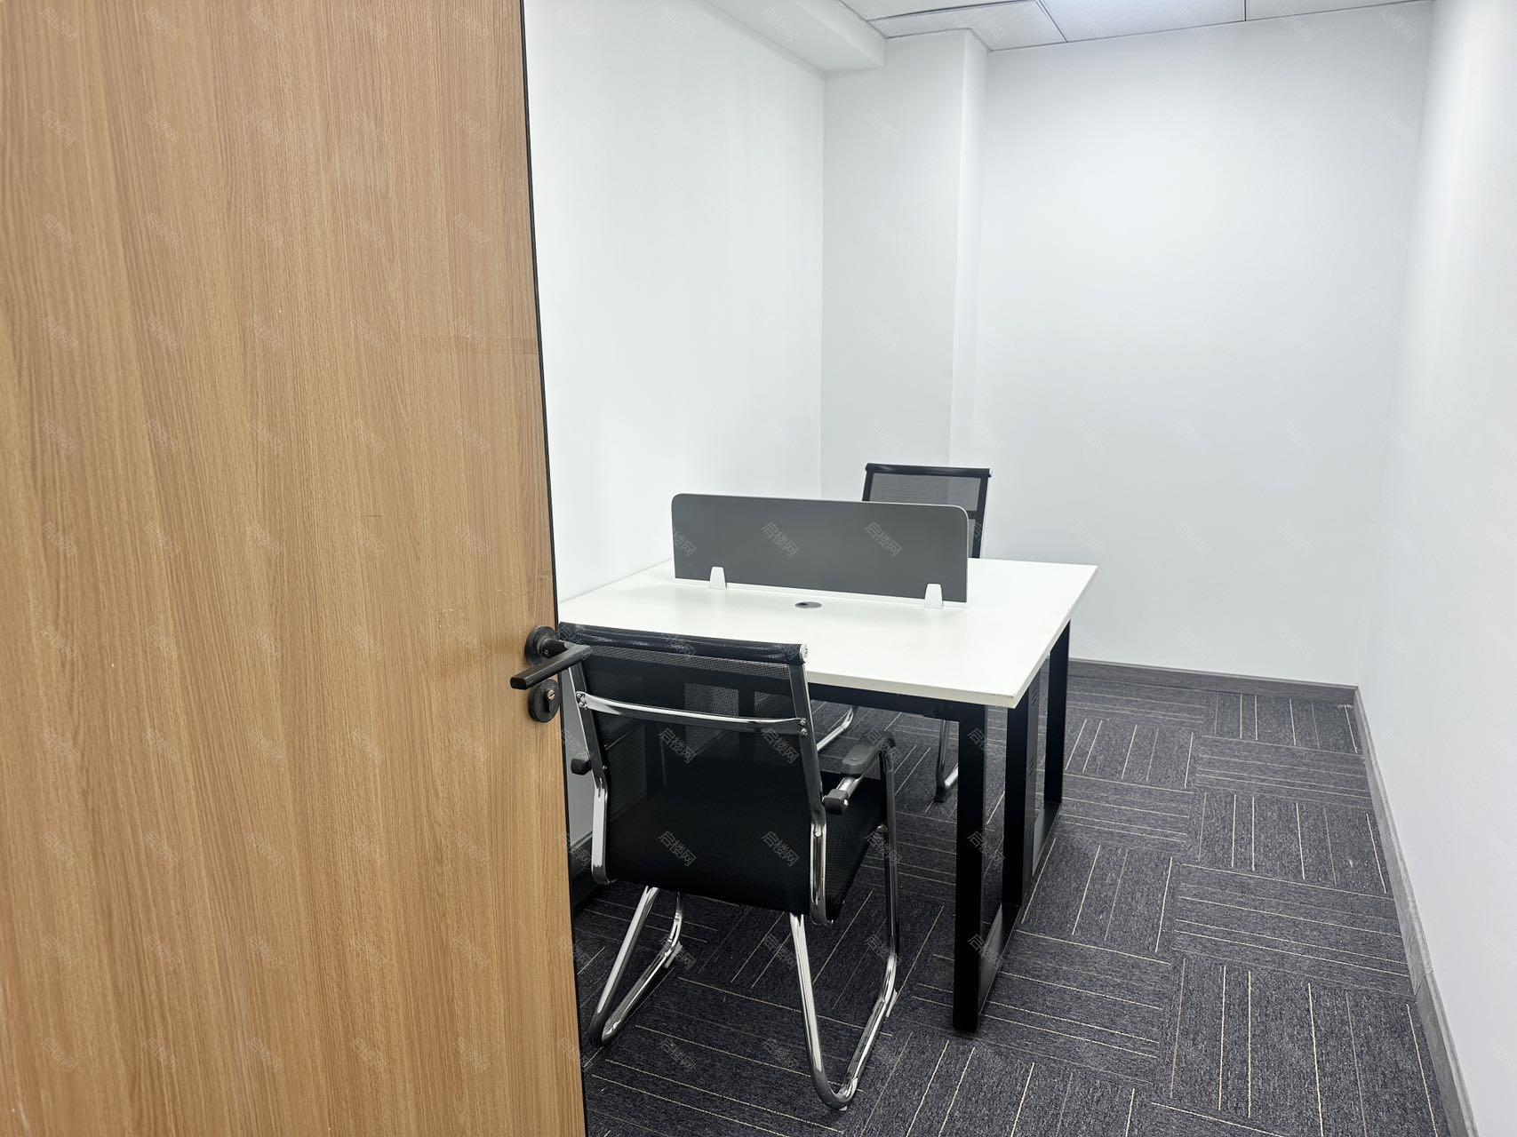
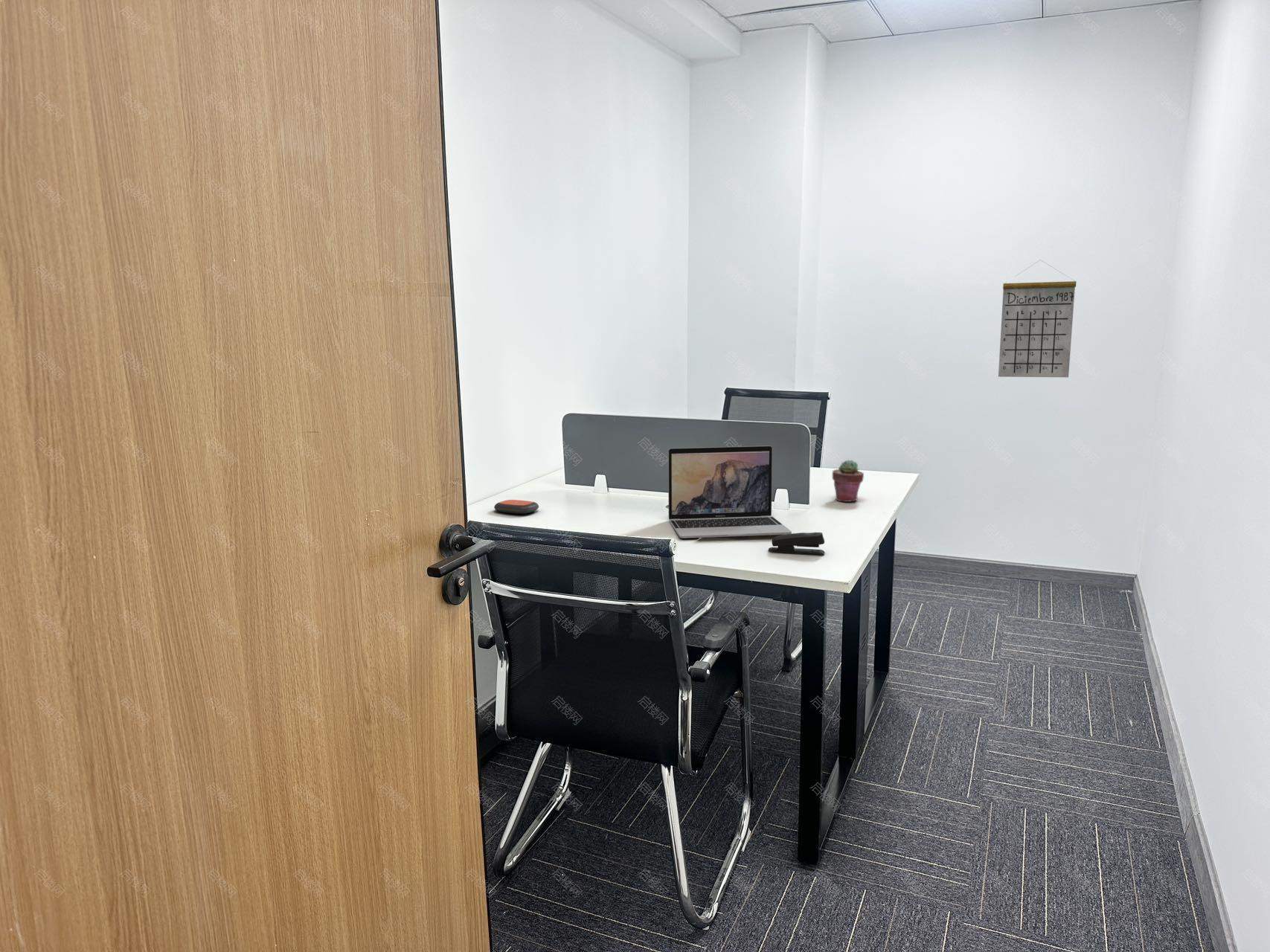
+ potted succulent (847, 480)
+ remote control (516, 506)
+ laptop (728, 490)
+ calendar (1036, 318)
+ stapler (796, 541)
